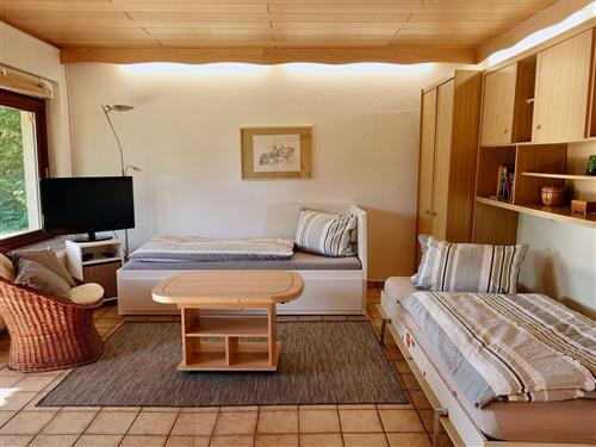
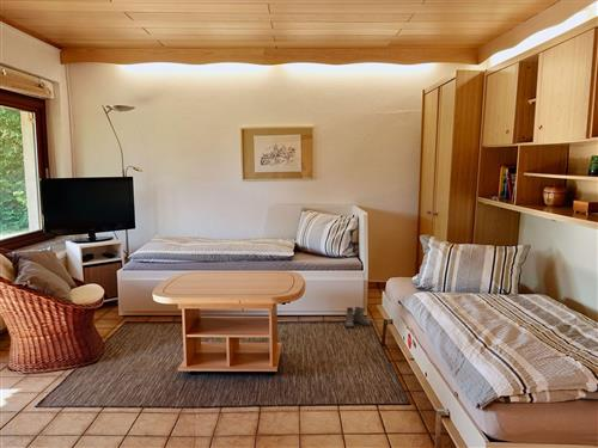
+ boots (355, 317)
